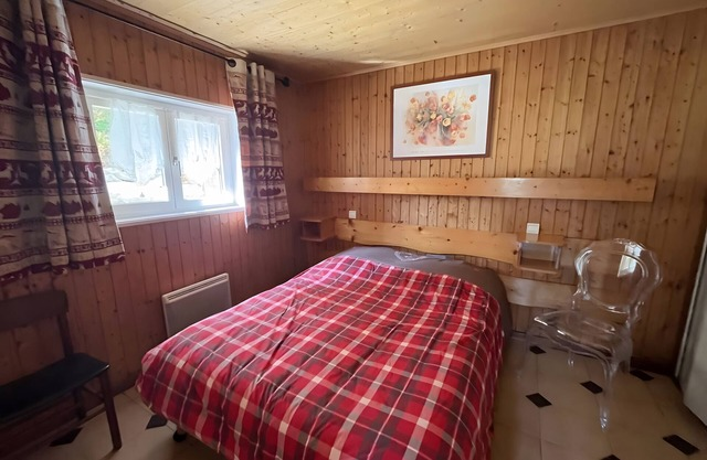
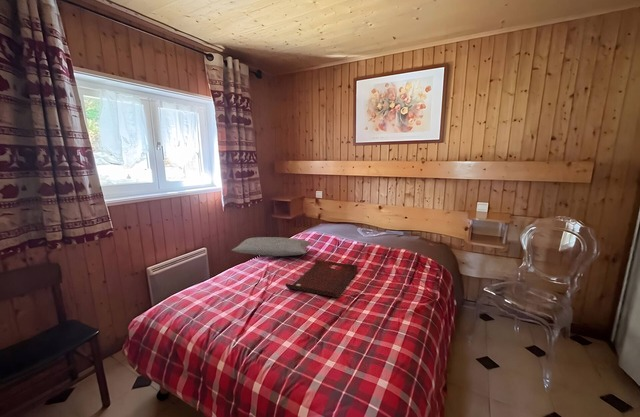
+ pillow (273, 246)
+ serving tray (324, 277)
